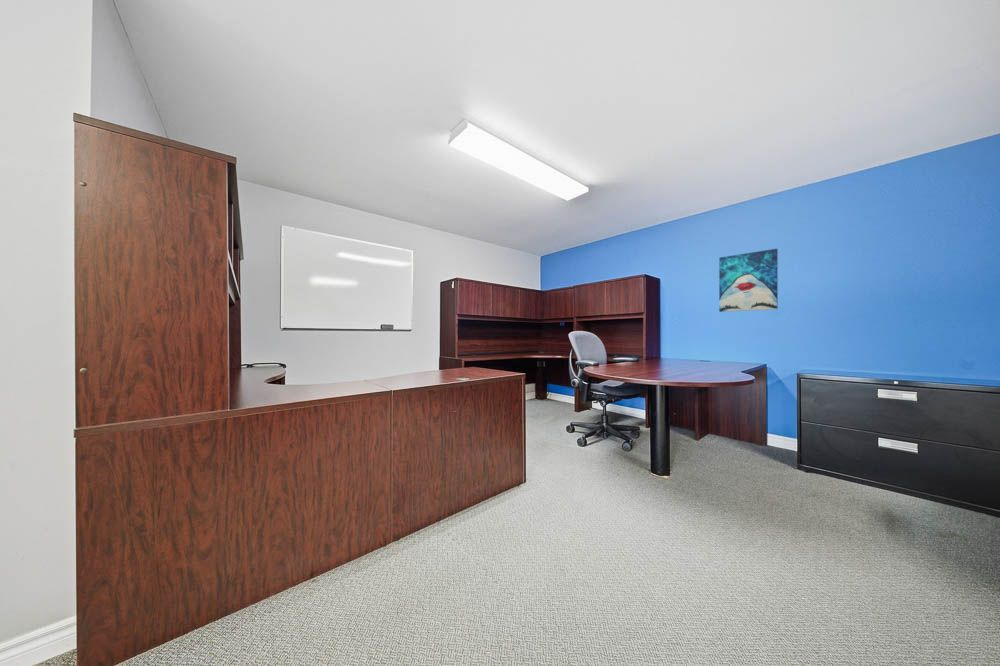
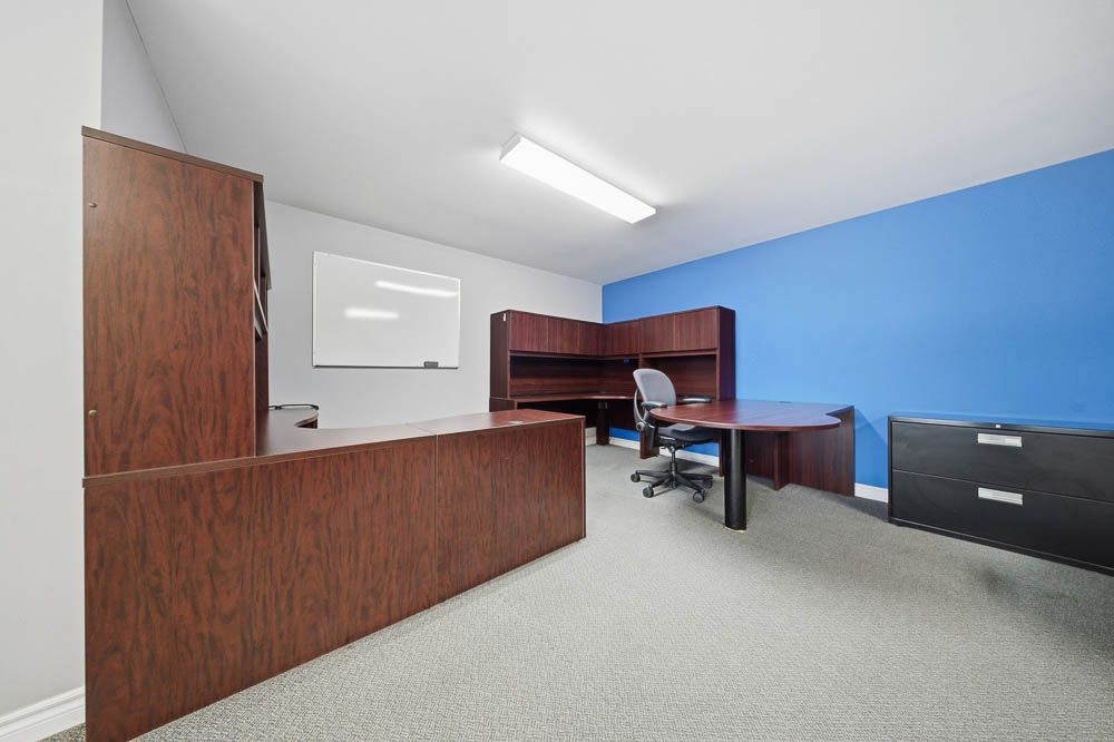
- wall art (746, 282)
